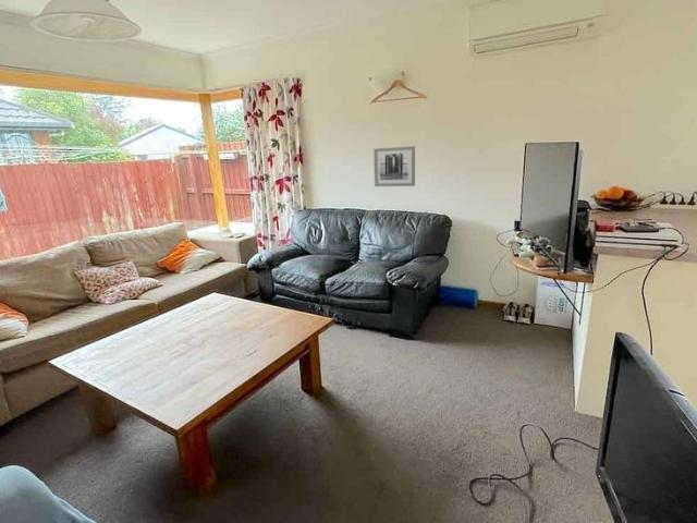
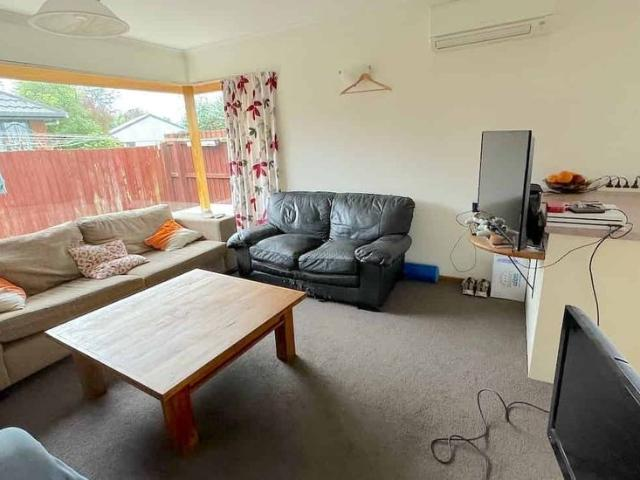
- wall art (393, 167)
